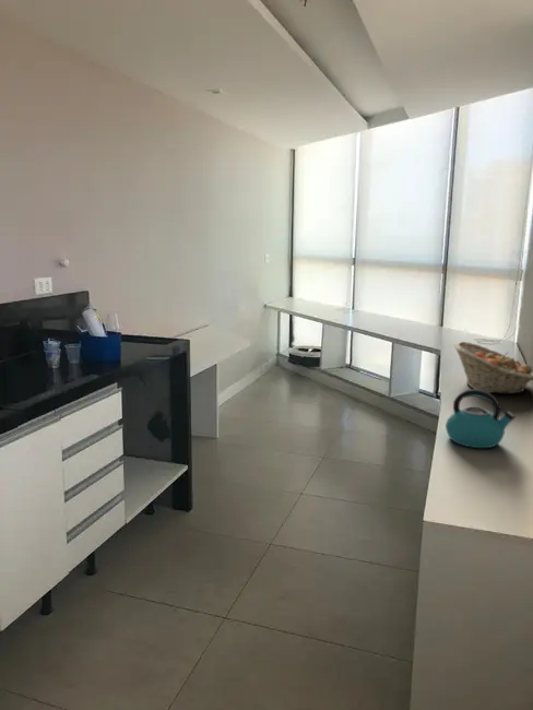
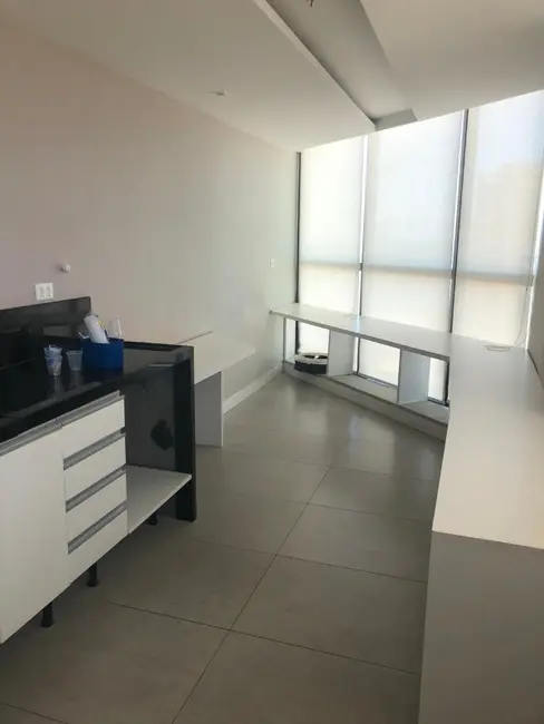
- fruit basket (493, 366)
- kettle (479, 416)
